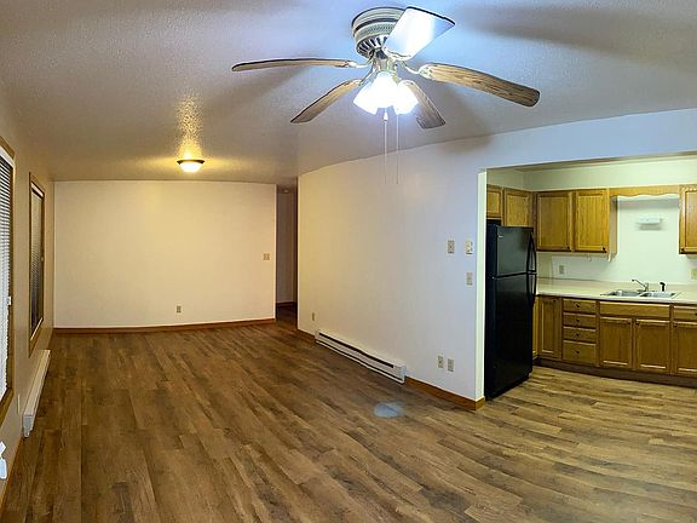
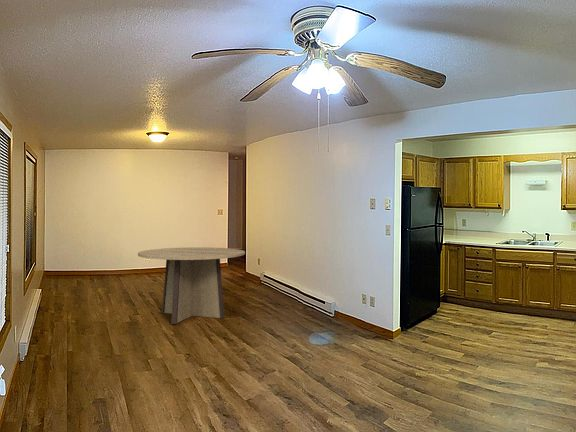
+ dining table (192, 283)
